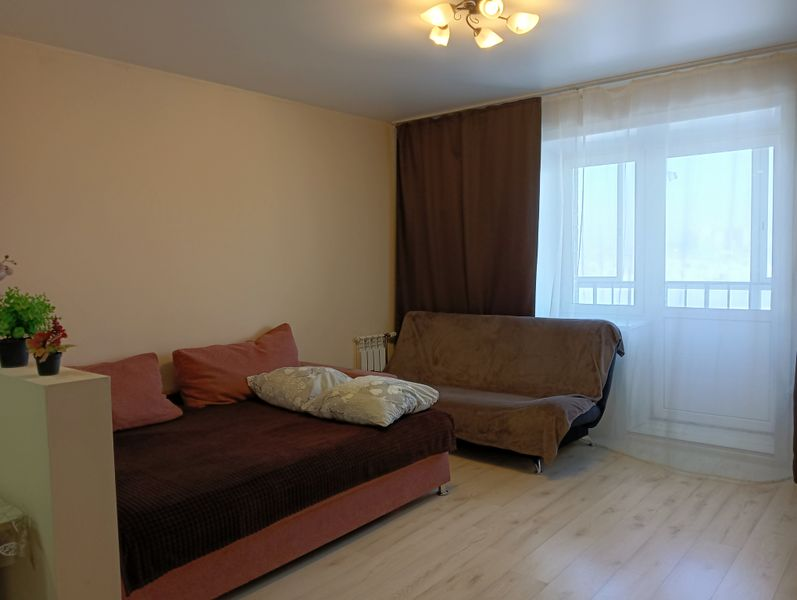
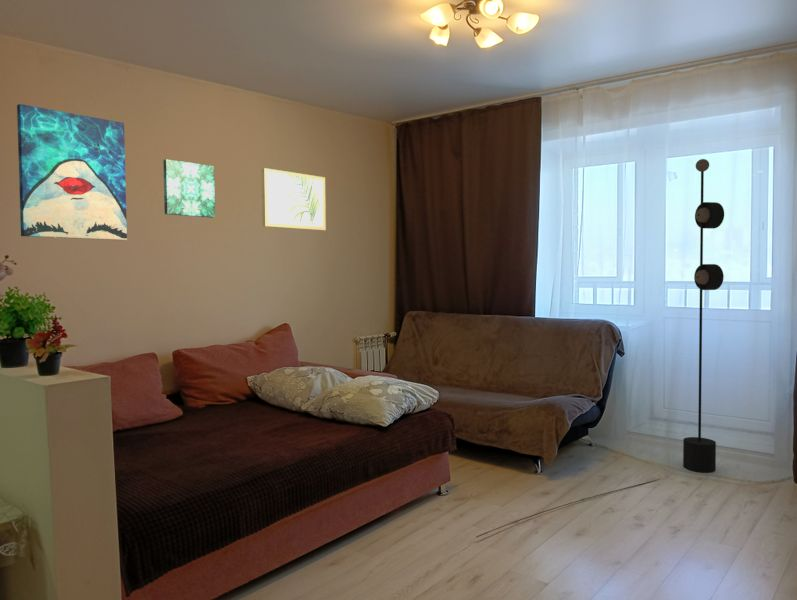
+ wall art (189, 189)
+ wall art (75, 176)
+ floor lamp (699, 322)
+ wall art (295, 200)
